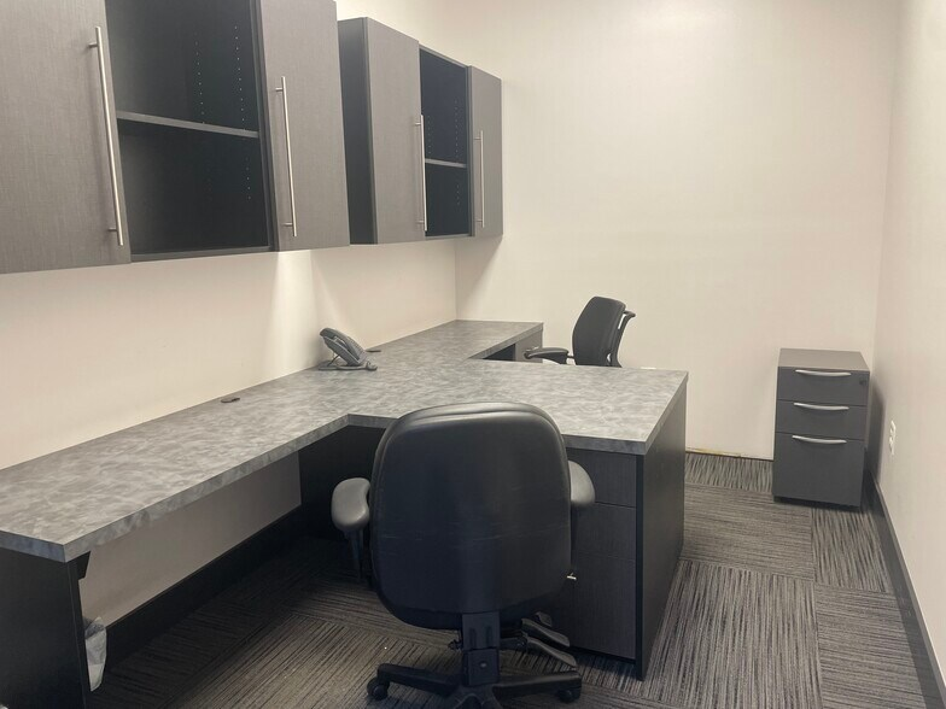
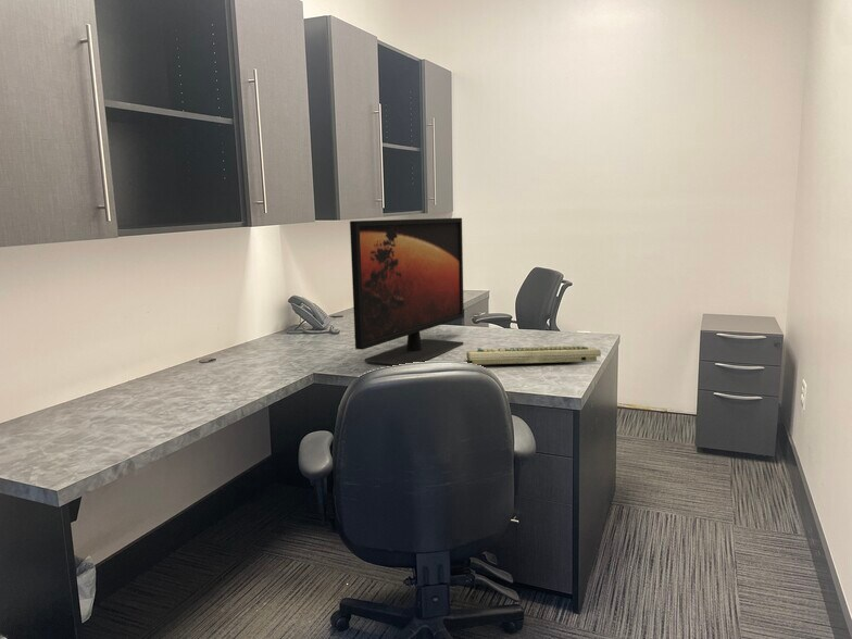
+ monitor (414, 287)
+ keyboard (531, 353)
